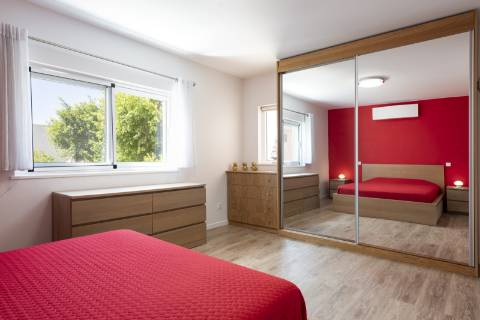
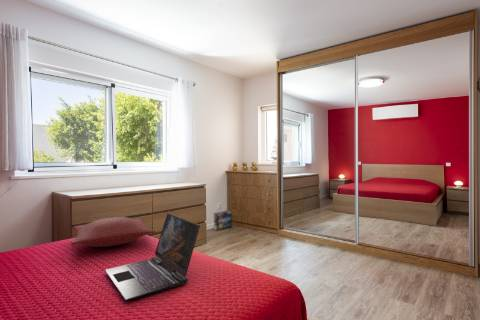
+ pillow (112, 230)
+ laptop (155, 251)
+ box (223, 219)
